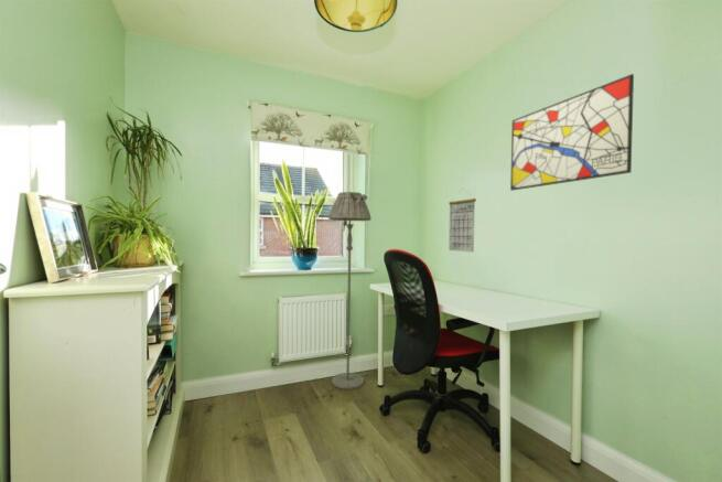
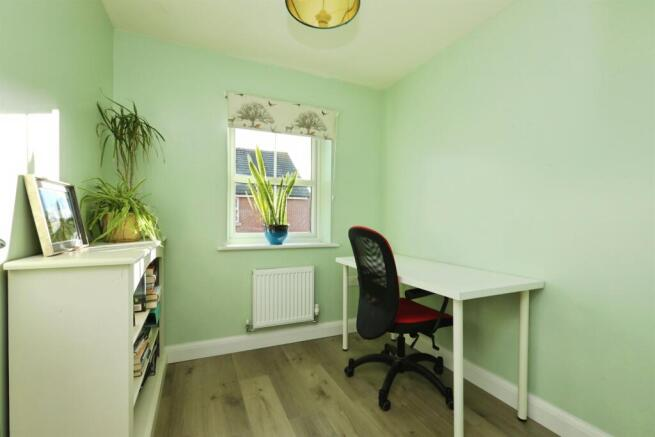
- floor lamp (348, 287)
- wall art (561, 141)
- calendar (461, 219)
